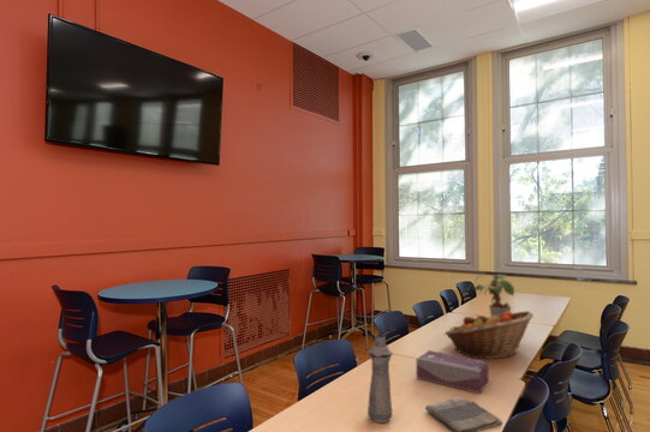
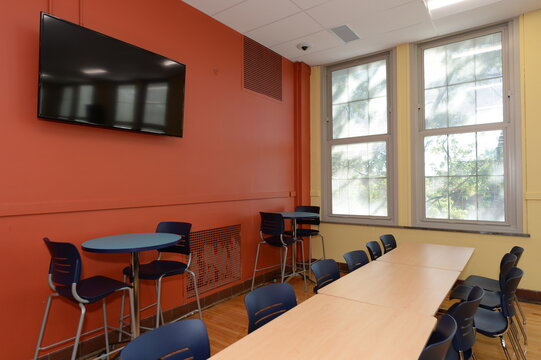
- tissue box (452, 368)
- dish towel (463, 413)
- bottle (380, 377)
- potted plant (493, 298)
- fruit basket (489, 330)
